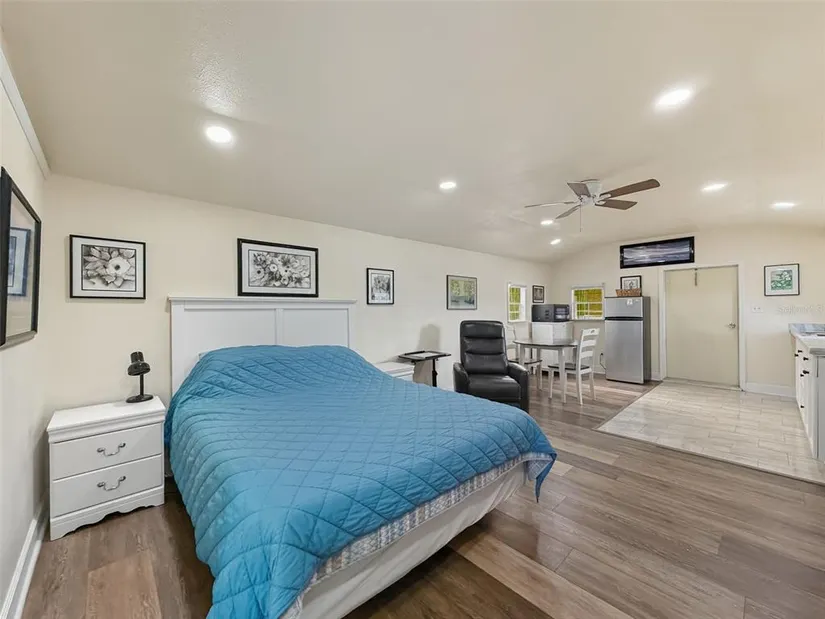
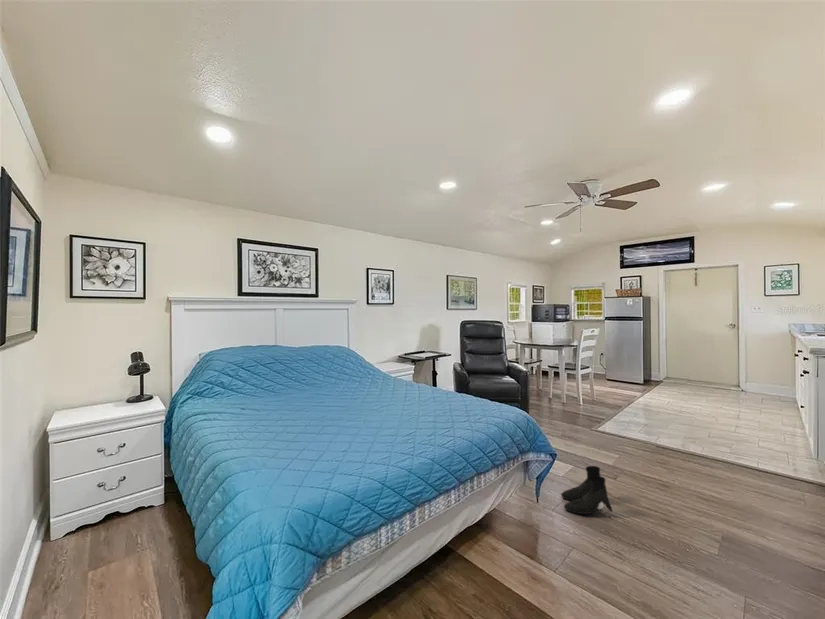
+ boots (585, 487)
